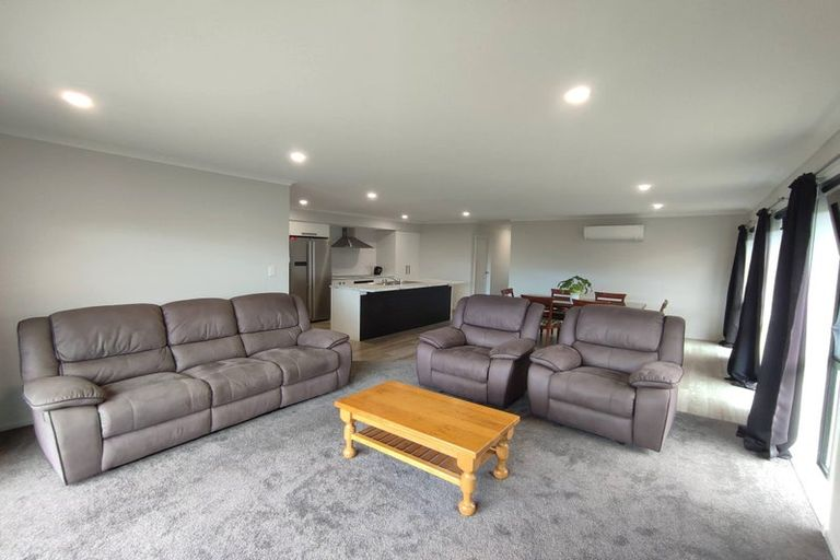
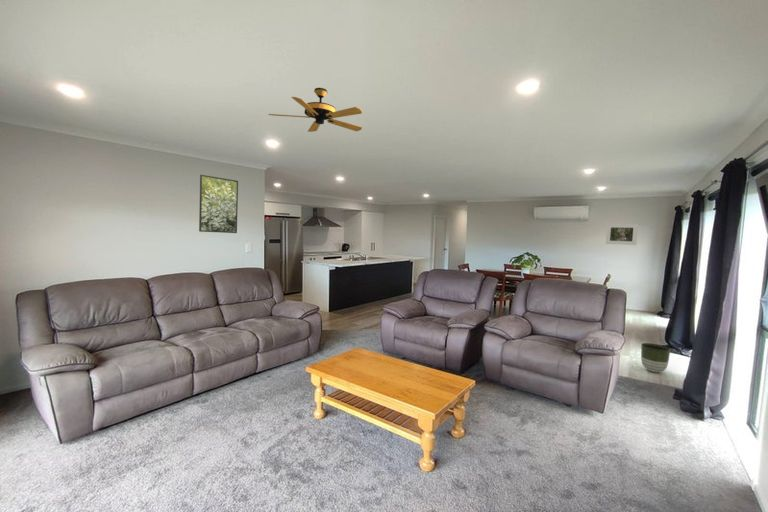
+ ceiling fan (317, 116)
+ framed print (621, 234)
+ planter (654, 358)
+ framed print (219, 205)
